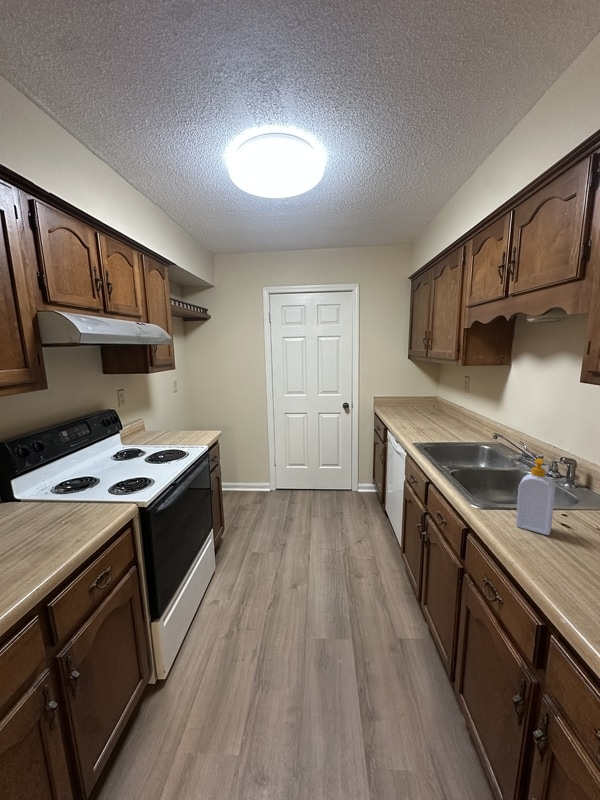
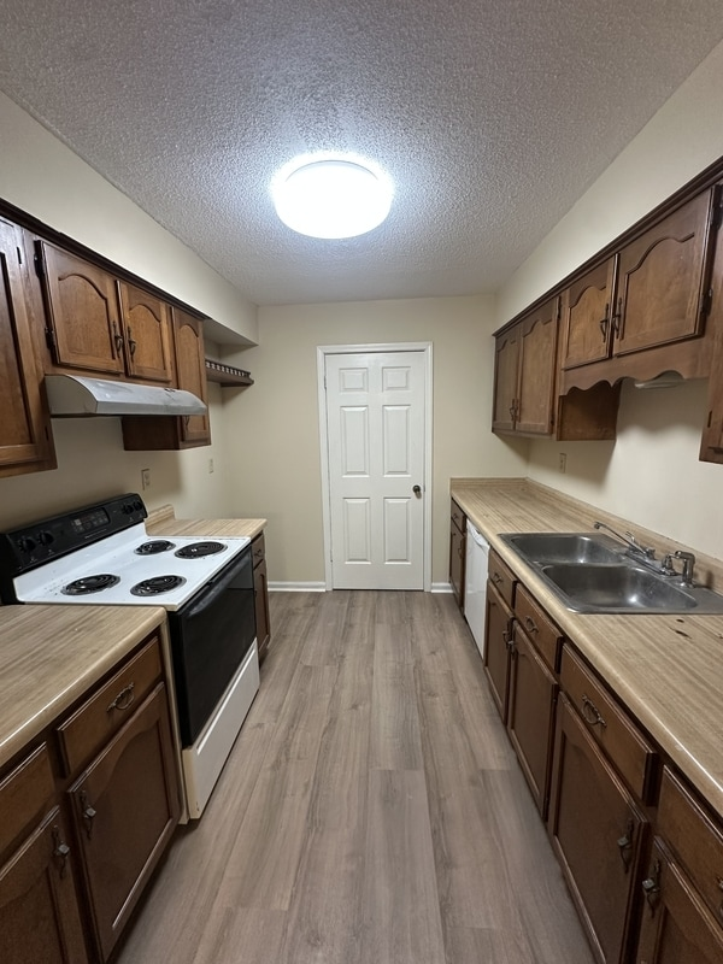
- soap bottle (536, 493)
